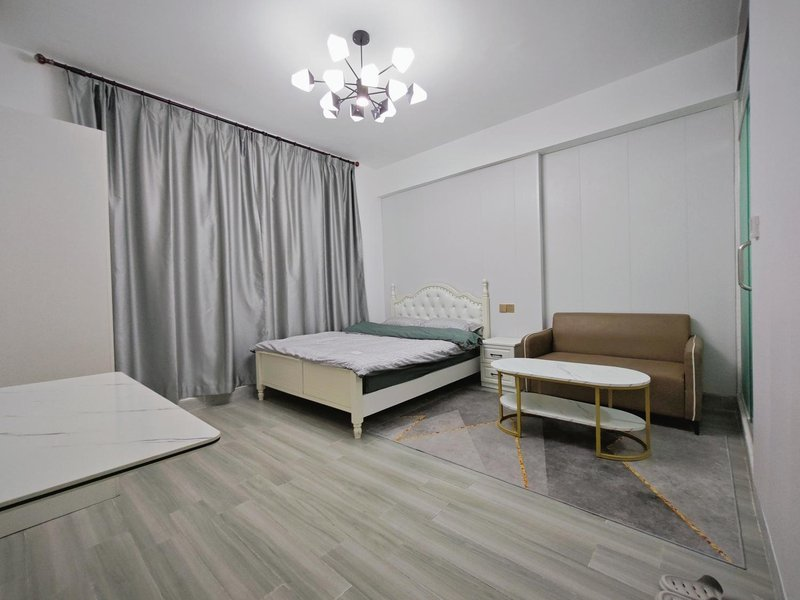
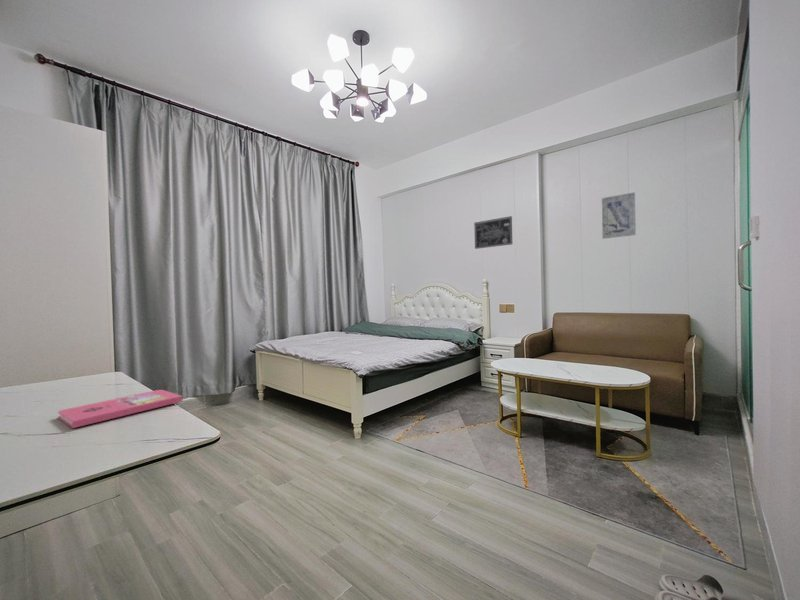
+ notebook (123, 405)
+ wall art (492, 233)
+ wall art (618, 216)
